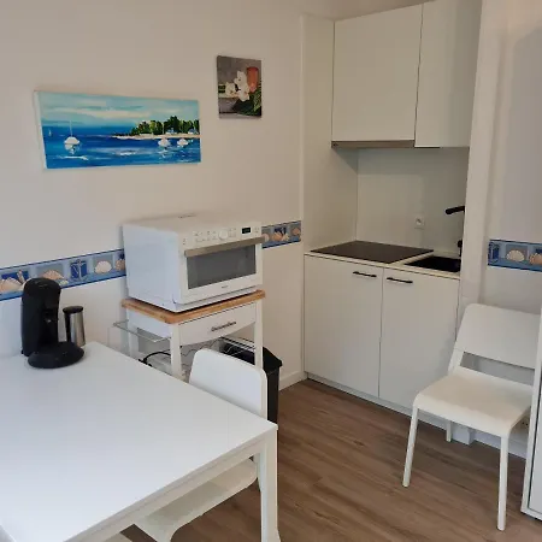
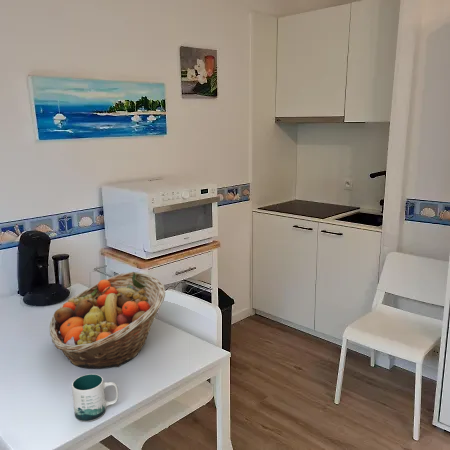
+ fruit basket (108, 316)
+ mug (96, 396)
